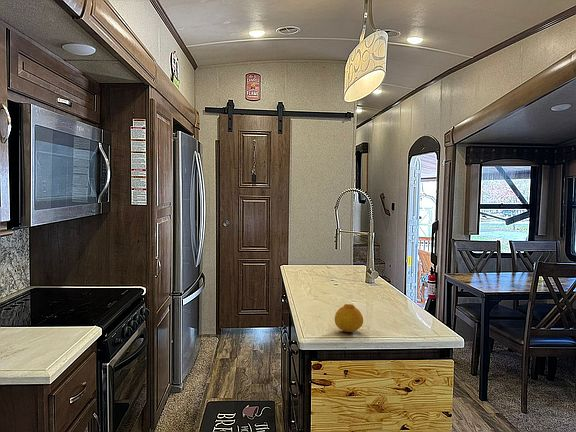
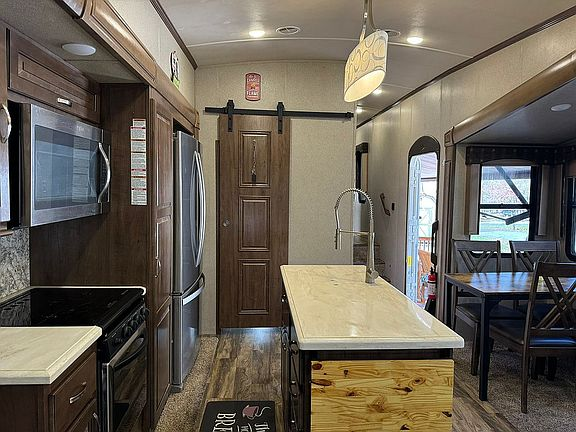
- fruit (348, 317)
